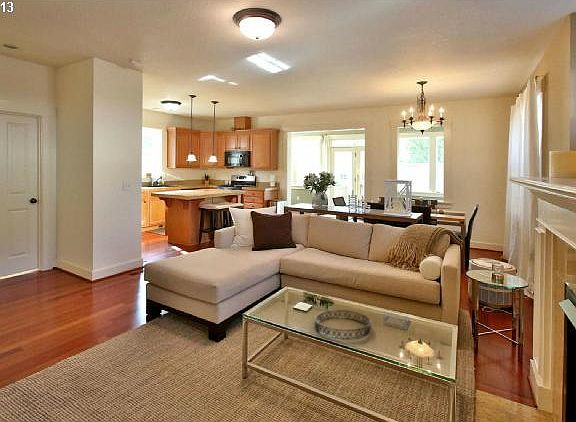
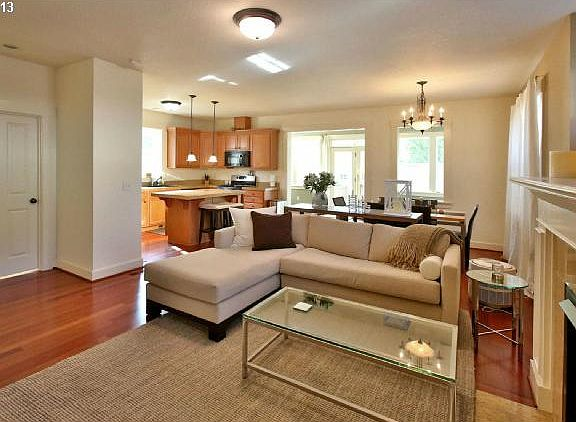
- decorative tray (342, 329)
